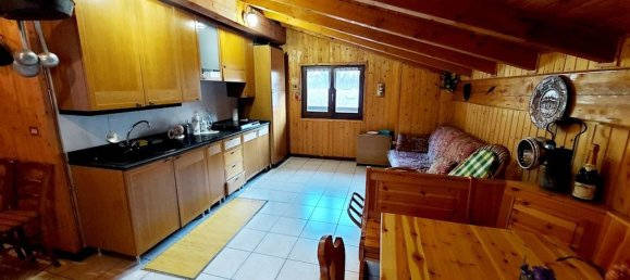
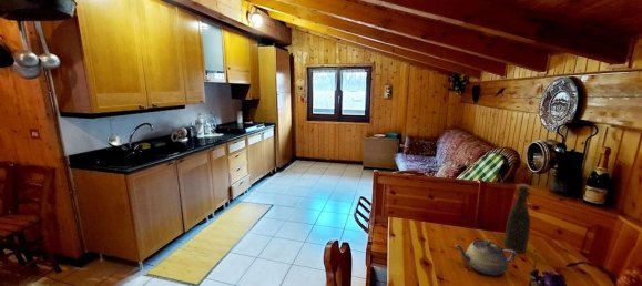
+ teapot (485, 254)
+ bottle (519, 216)
